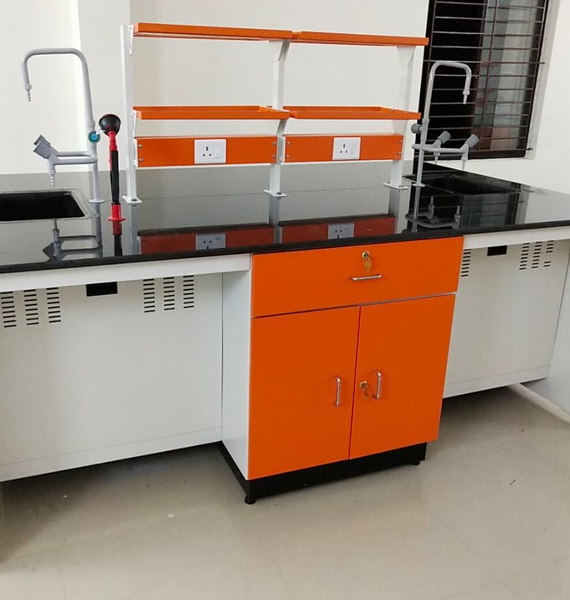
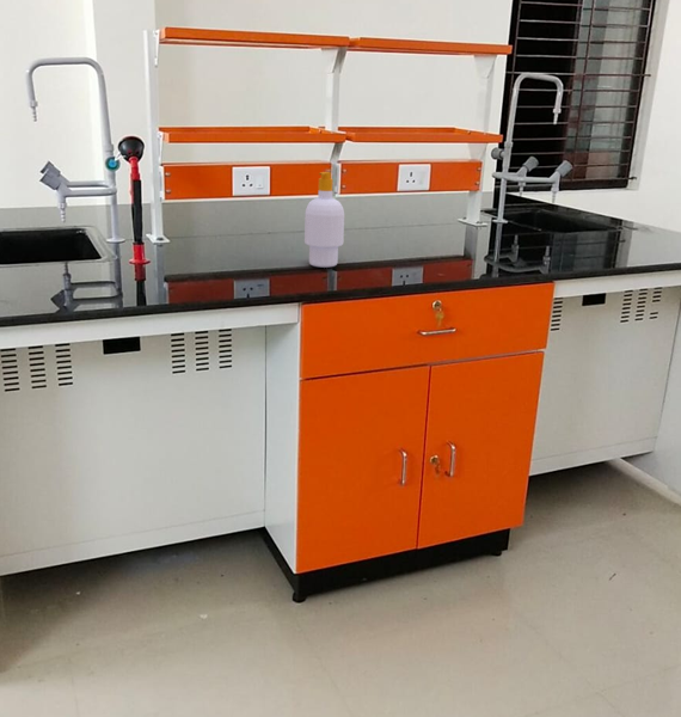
+ soap bottle (324, 219)
